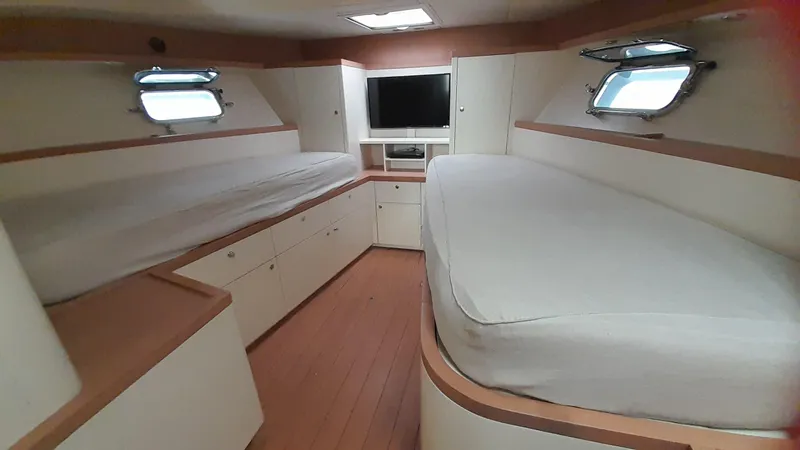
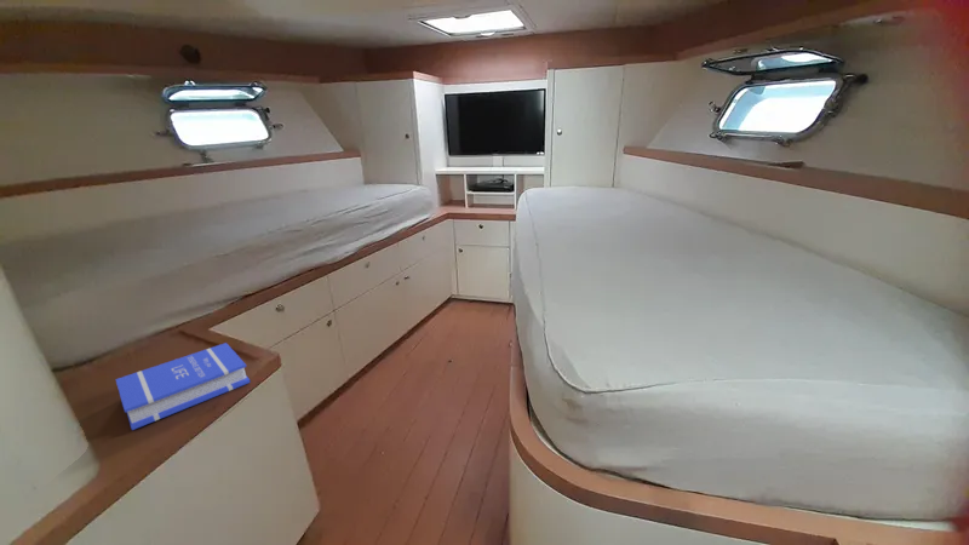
+ book (184, 380)
